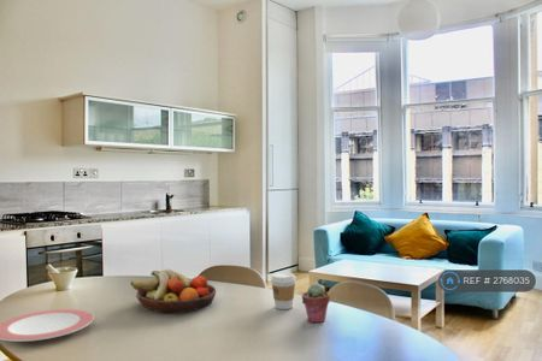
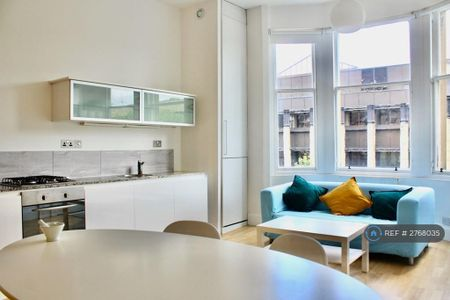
- coffee cup (283, 290)
- potted succulent (316, 301)
- fruit bowl (176, 288)
- plate (45, 325)
